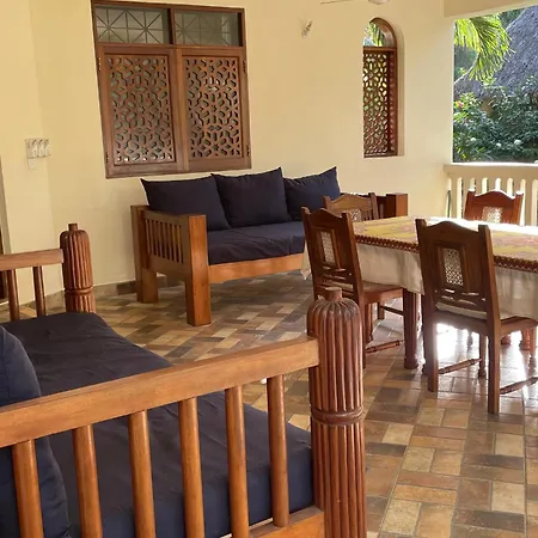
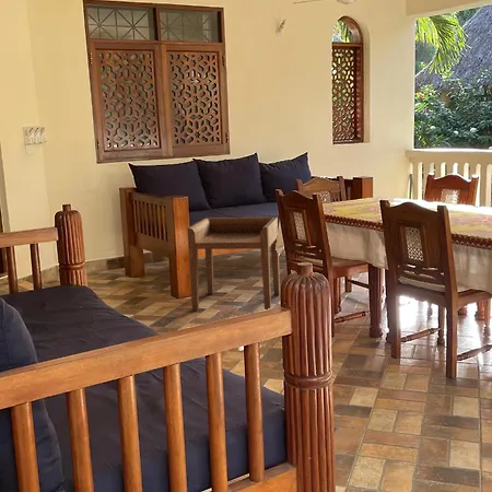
+ side table (235, 248)
